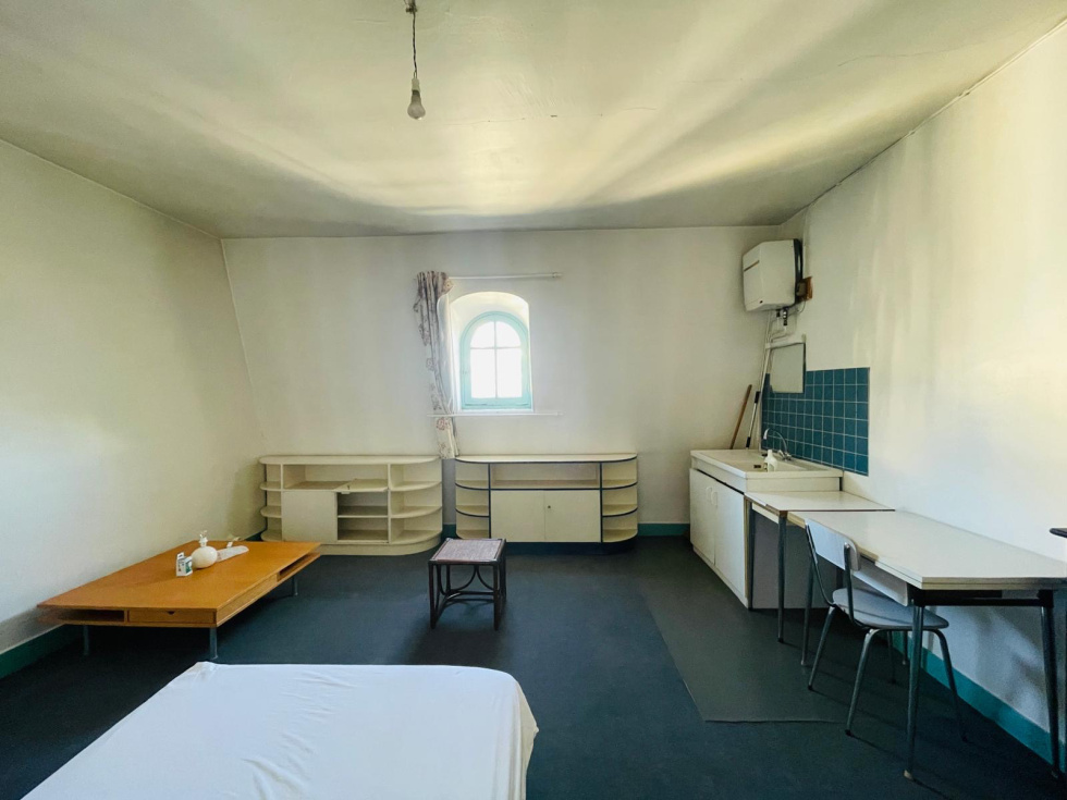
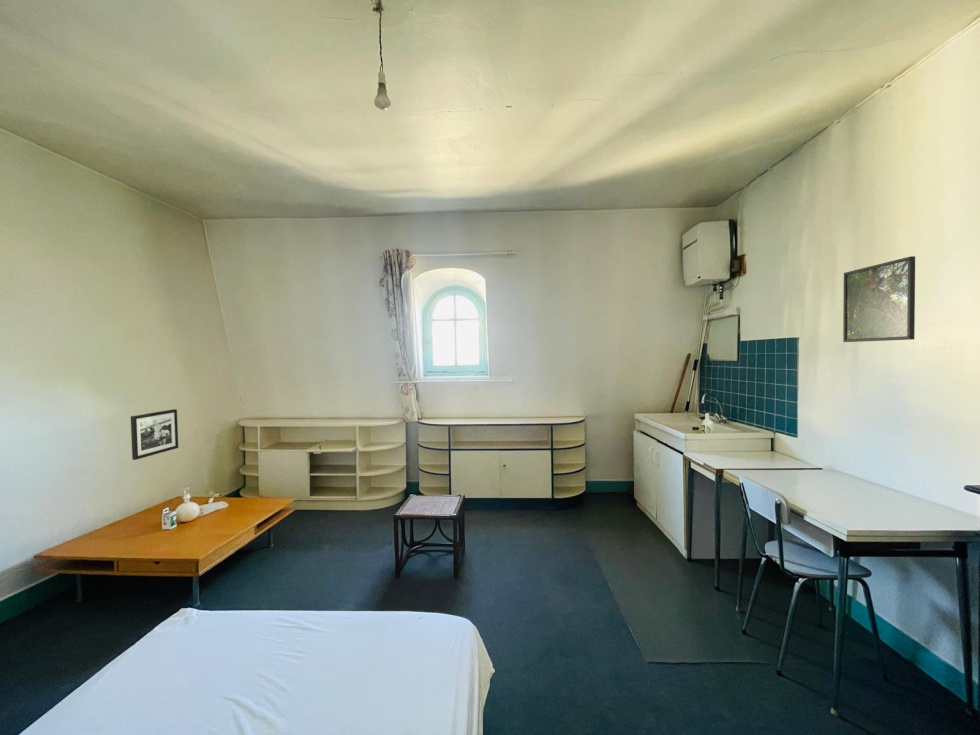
+ picture frame (155, 433)
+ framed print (875, 303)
